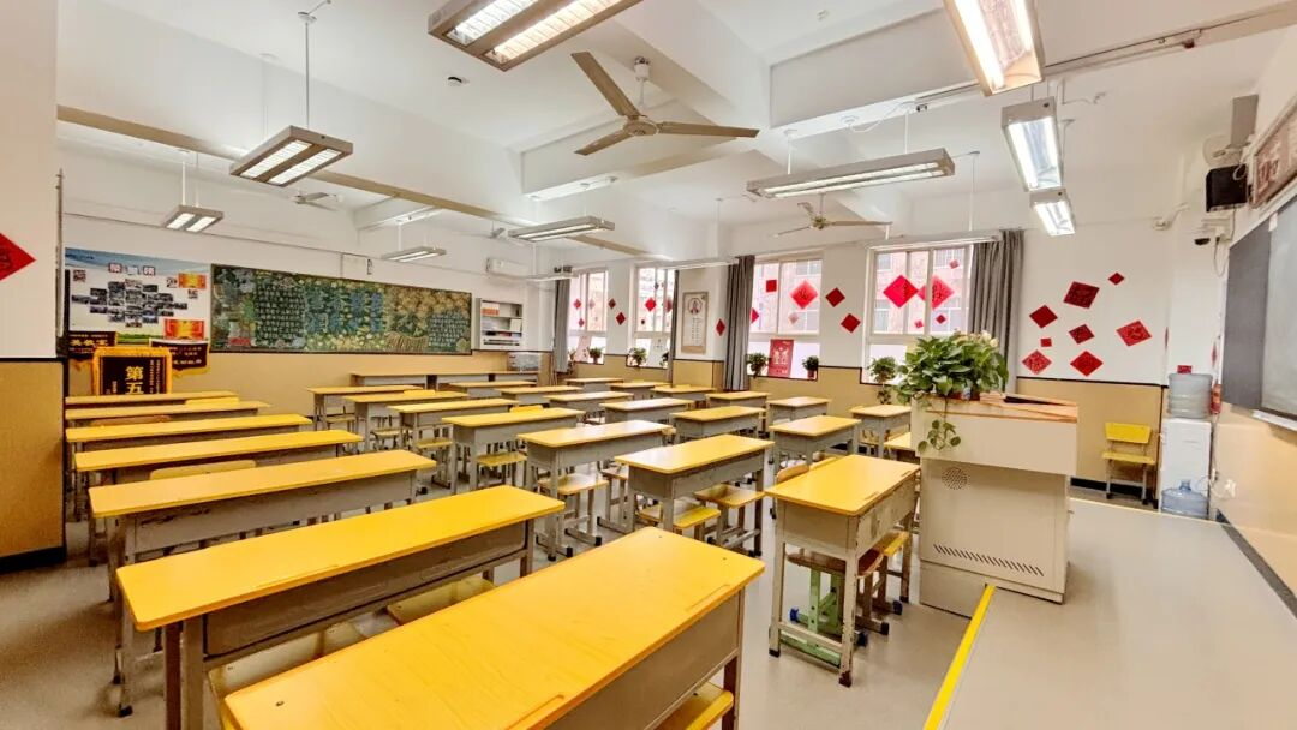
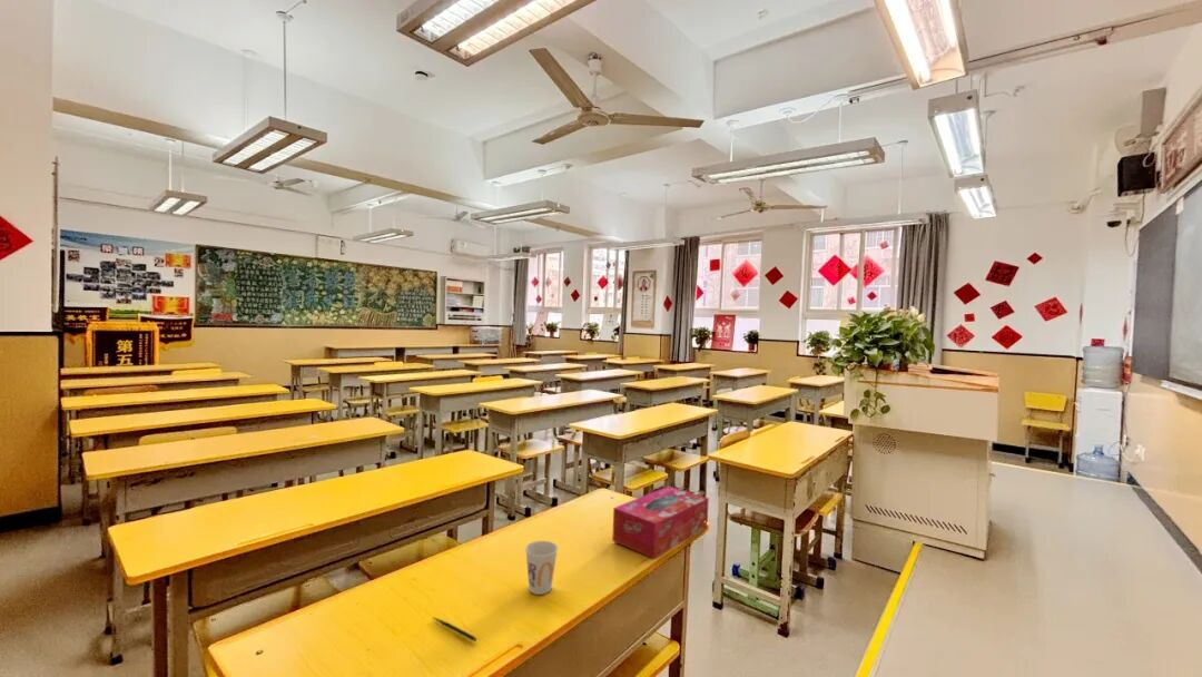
+ tissue box (662, 518)
+ cup (541, 568)
+ pen (453, 627)
